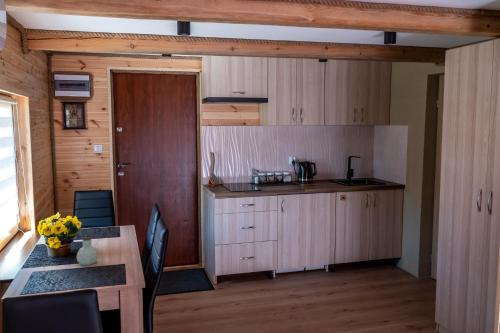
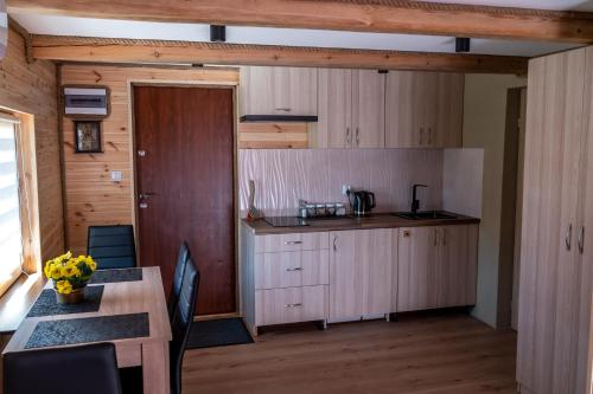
- jar (87, 250)
